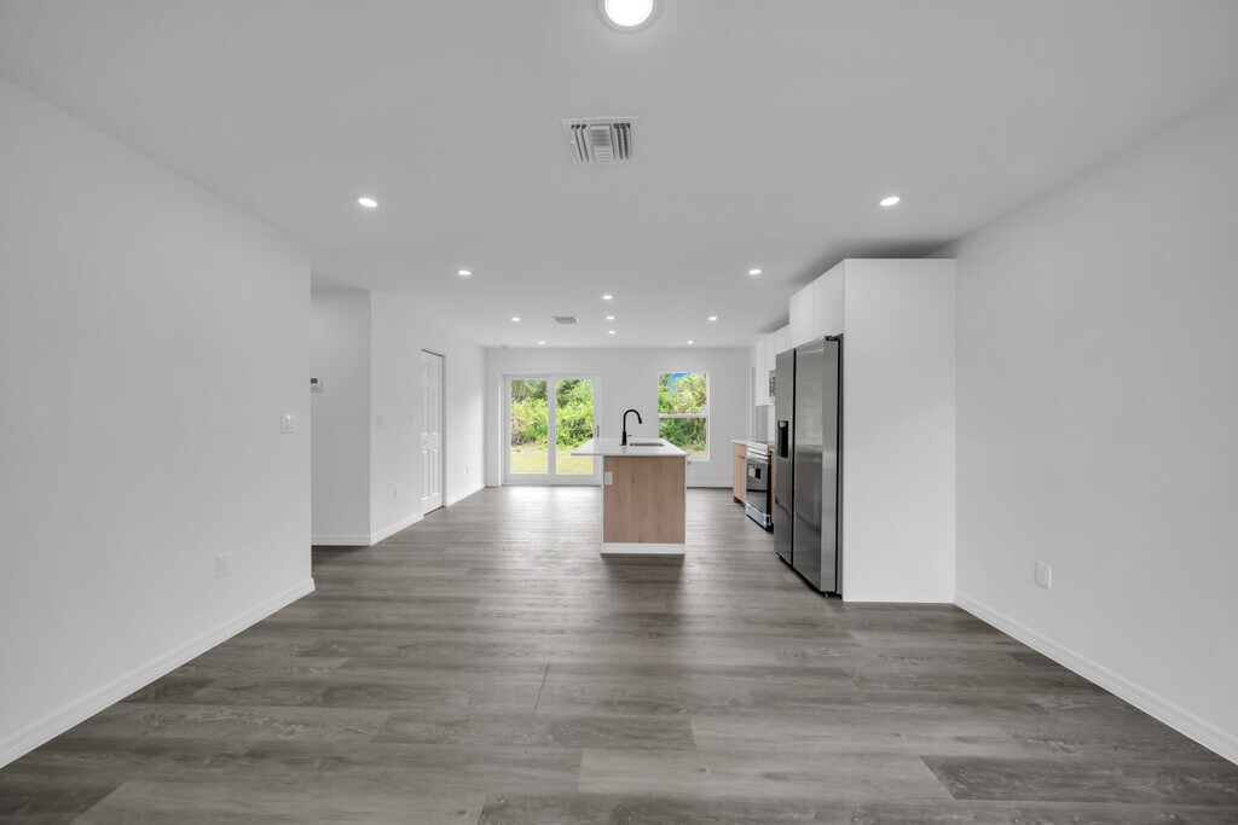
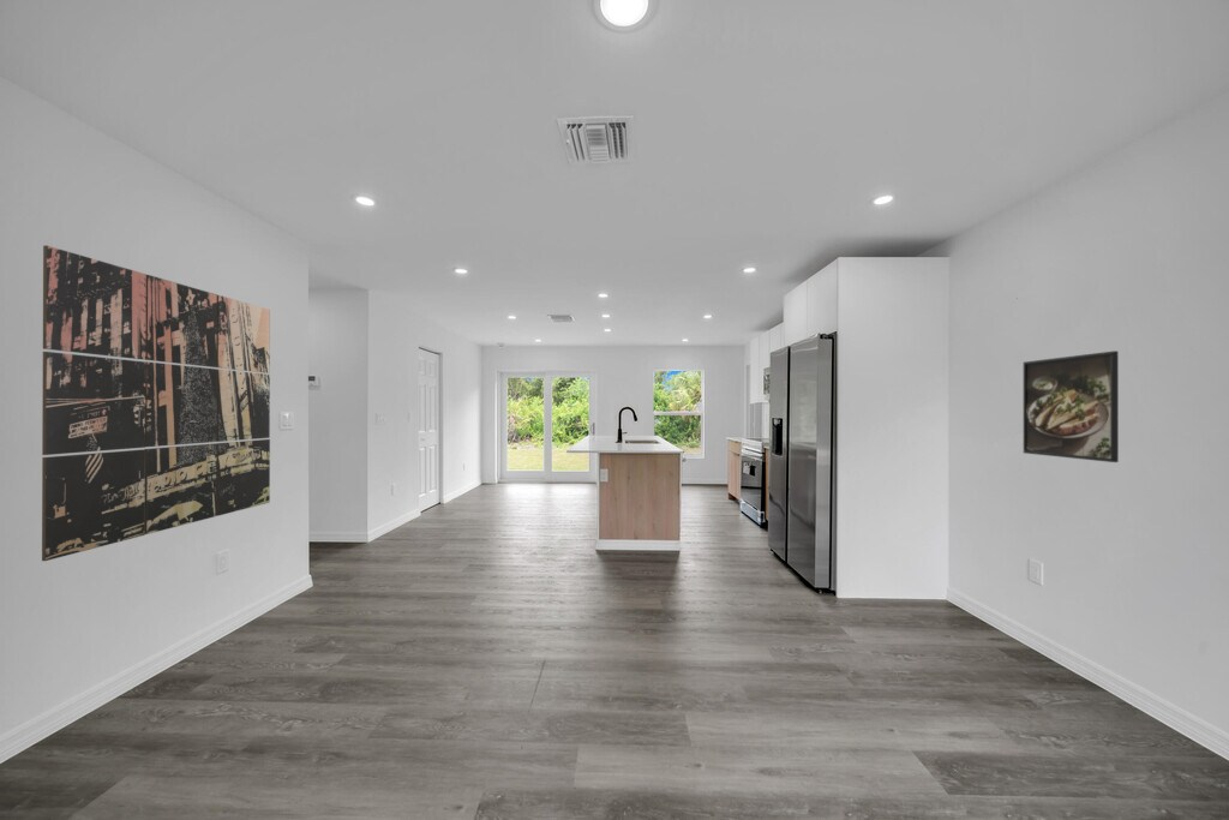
+ wall art (184, 405)
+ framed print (1066, 407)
